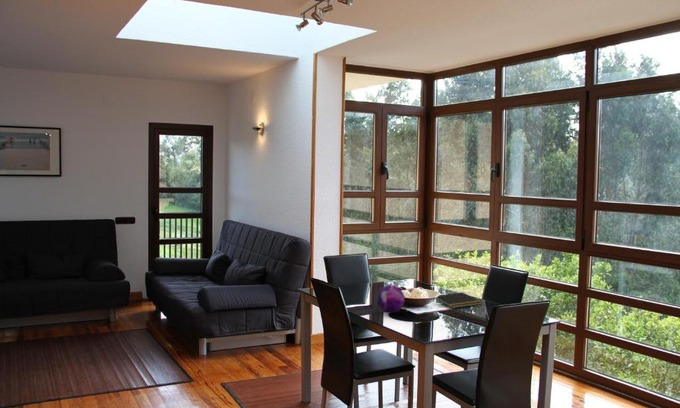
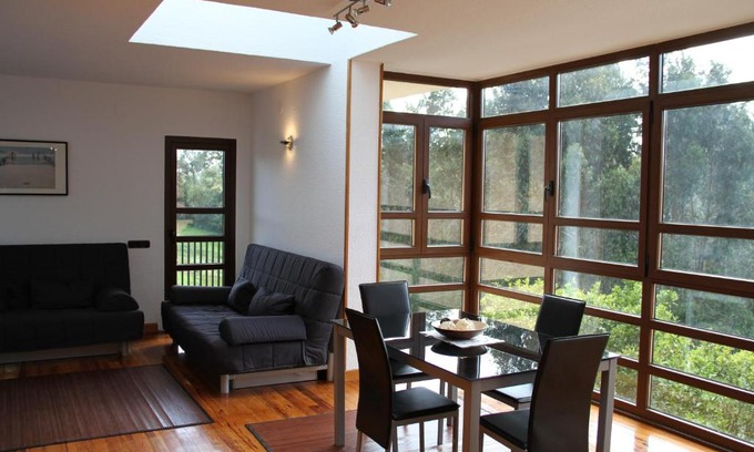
- notepad (457, 299)
- decorative orb (390, 299)
